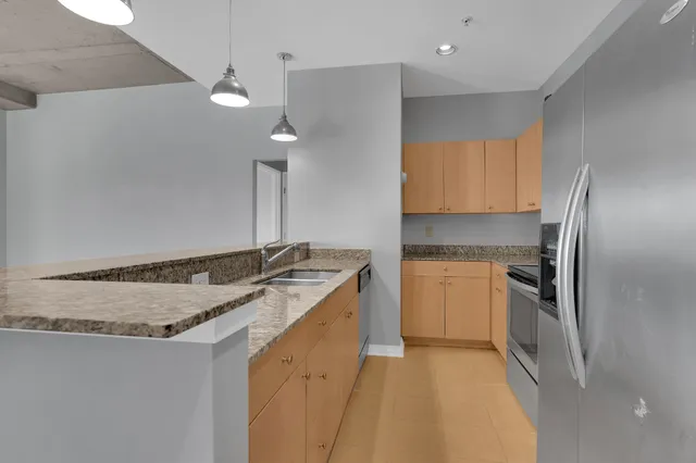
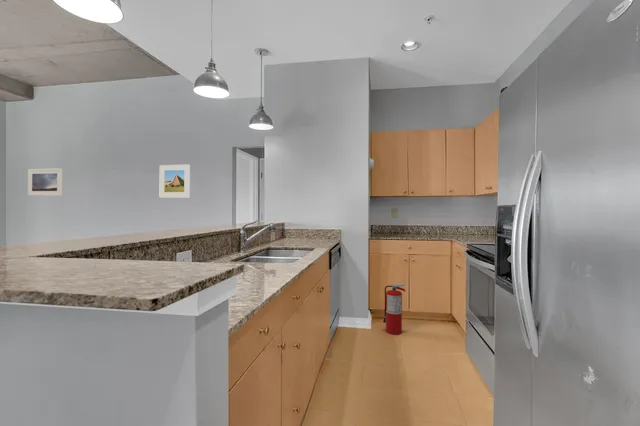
+ fire extinguisher (394, 307)
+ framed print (174, 181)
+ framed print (44, 182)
